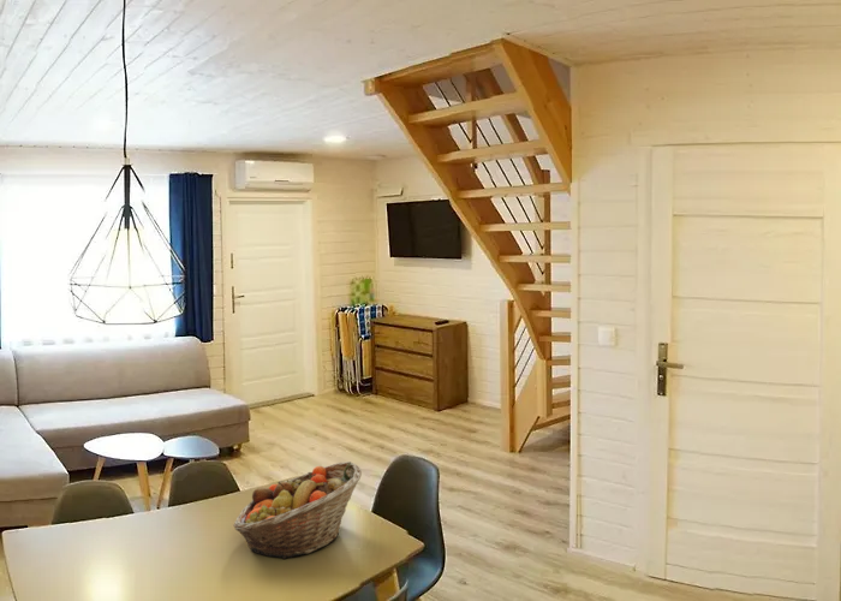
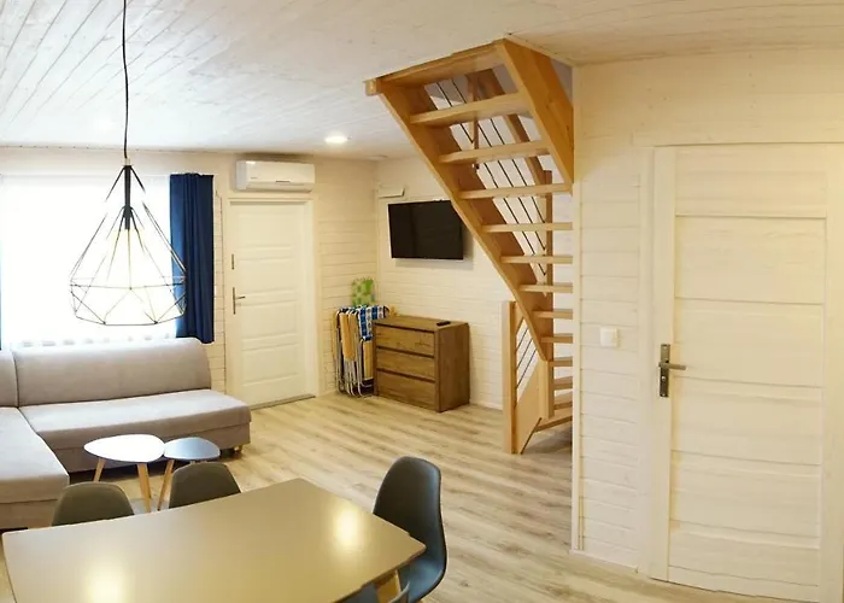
- fruit basket (299, 505)
